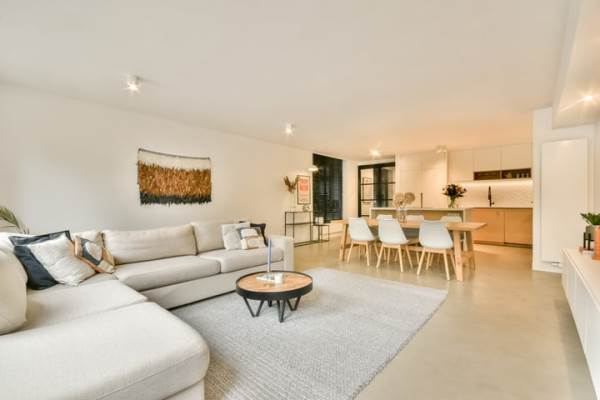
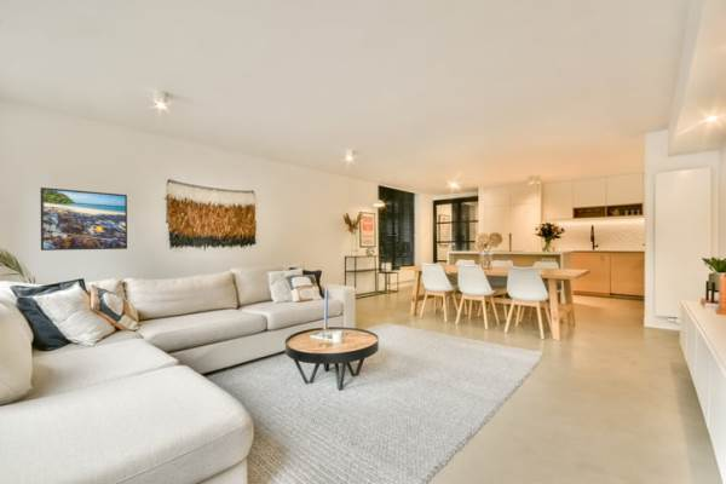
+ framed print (86, 220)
